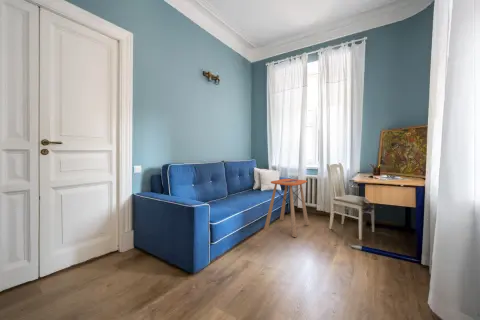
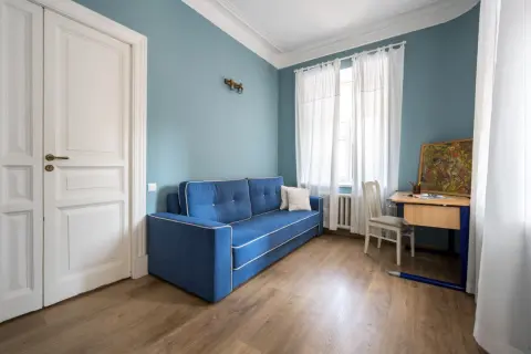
- side table (287, 202)
